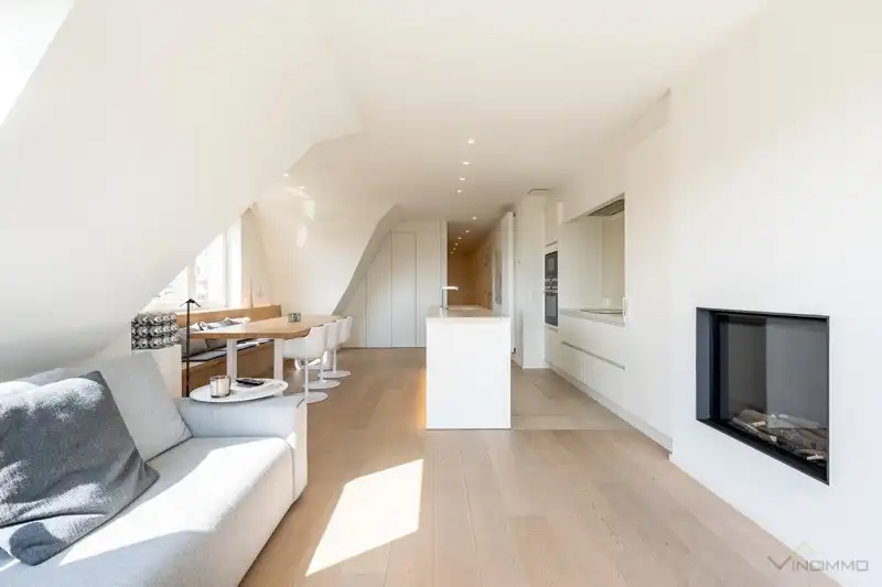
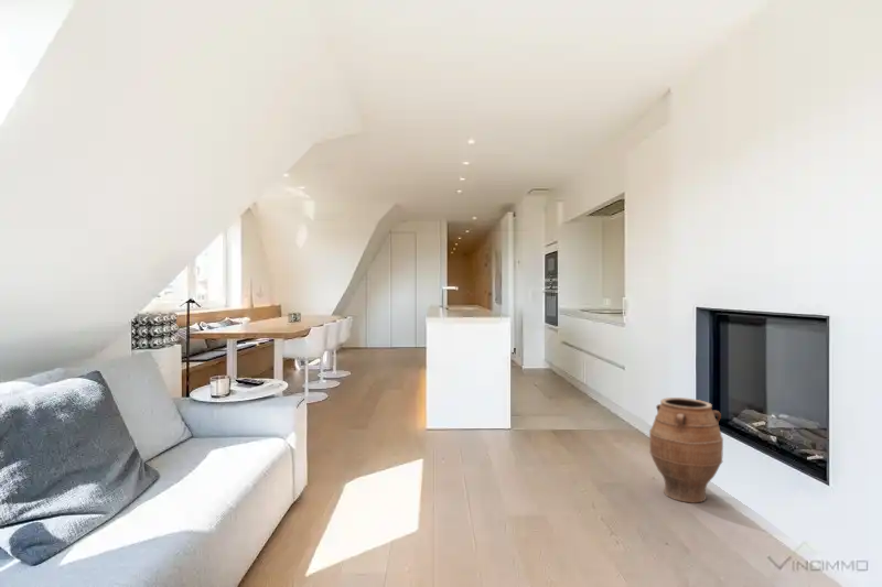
+ vase (685, 448)
